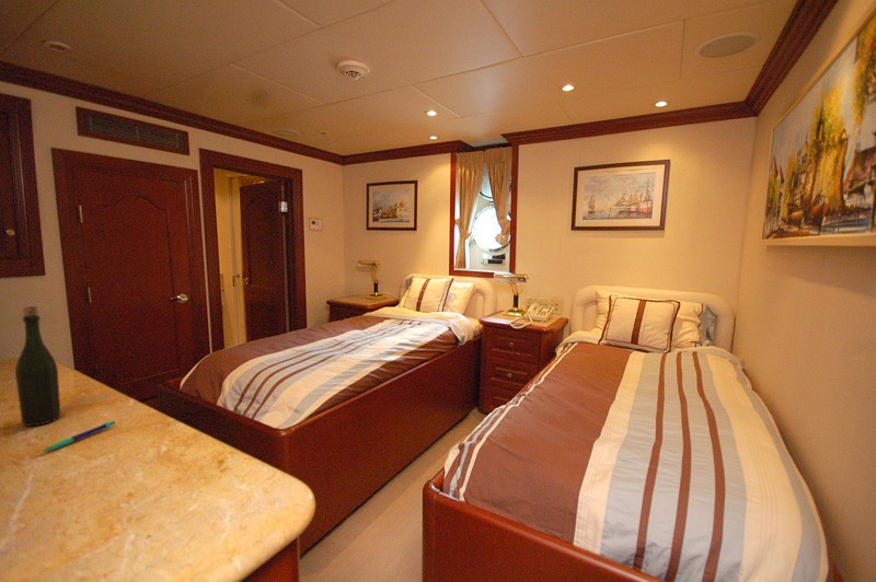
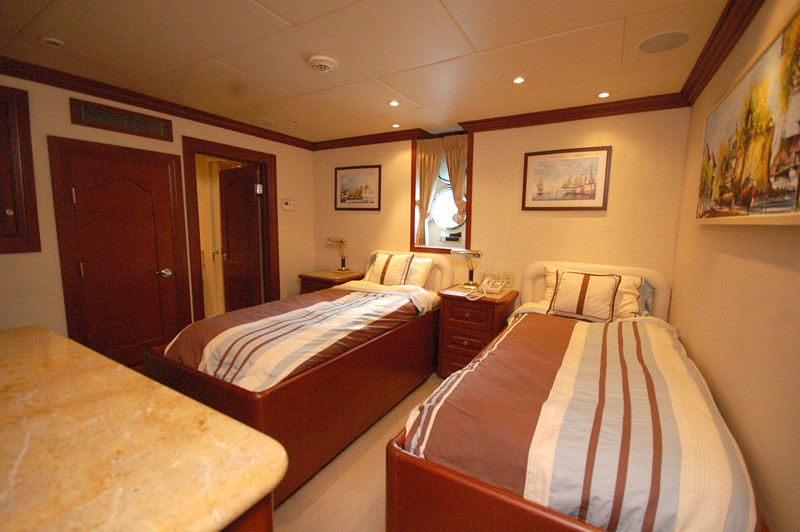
- bottle (36, 364)
- pen (80, 435)
